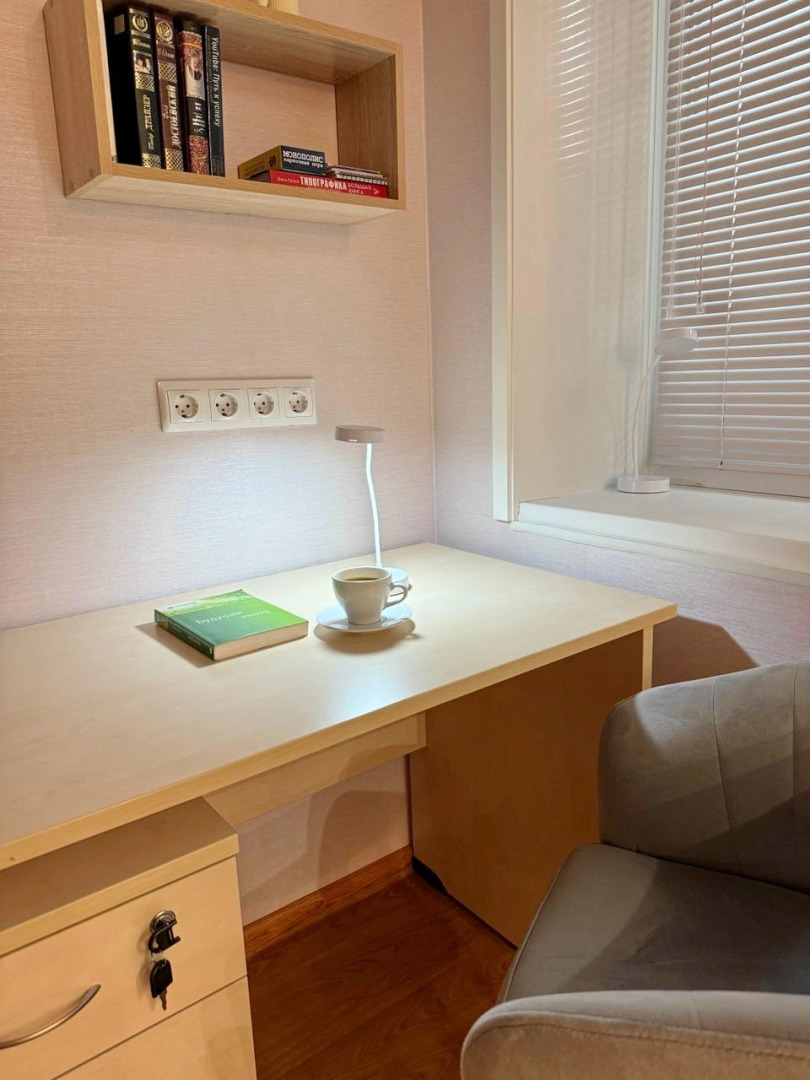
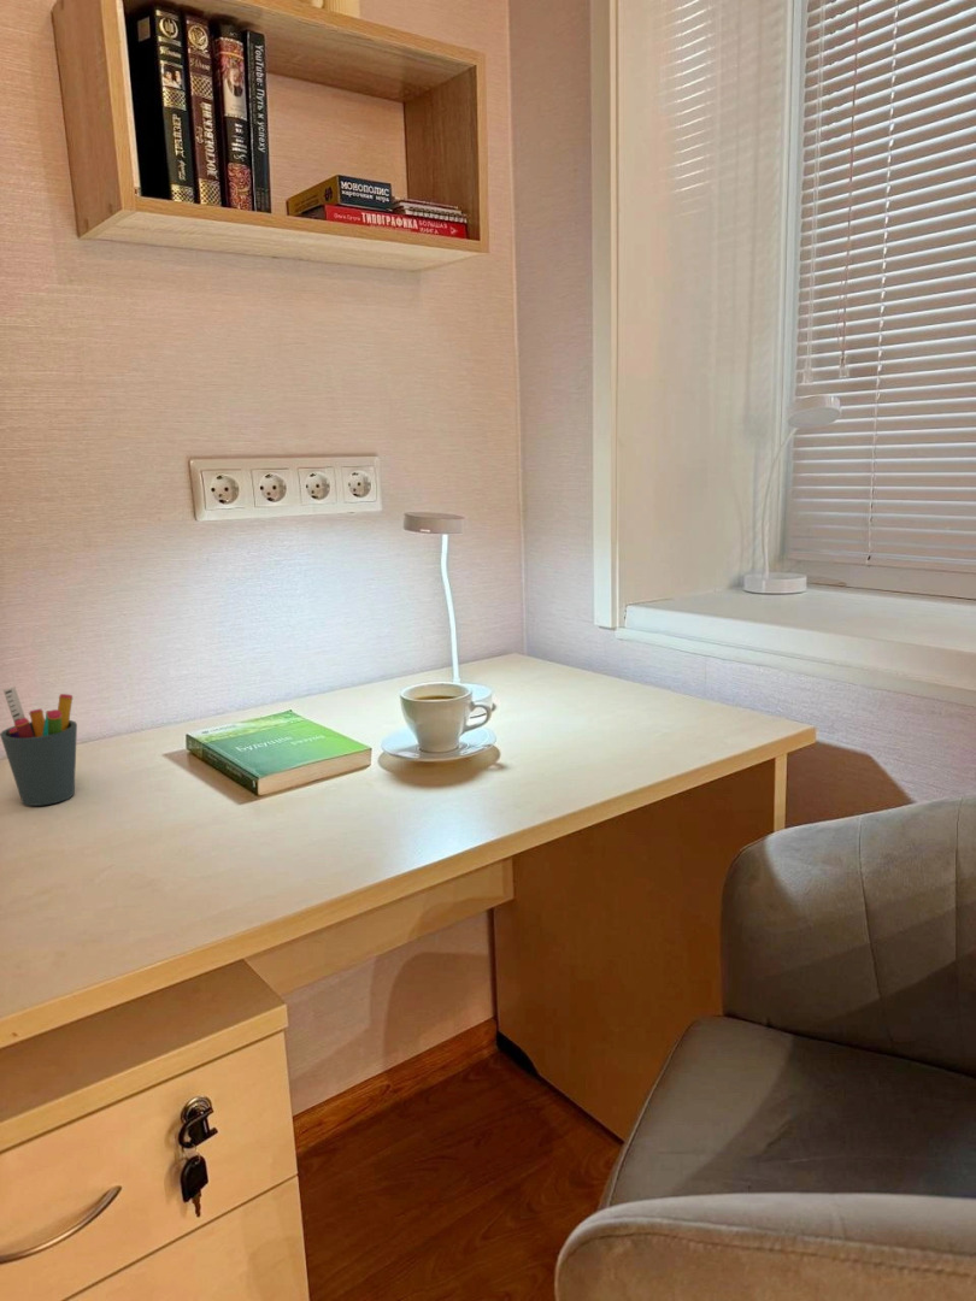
+ pen holder (42, 743)
